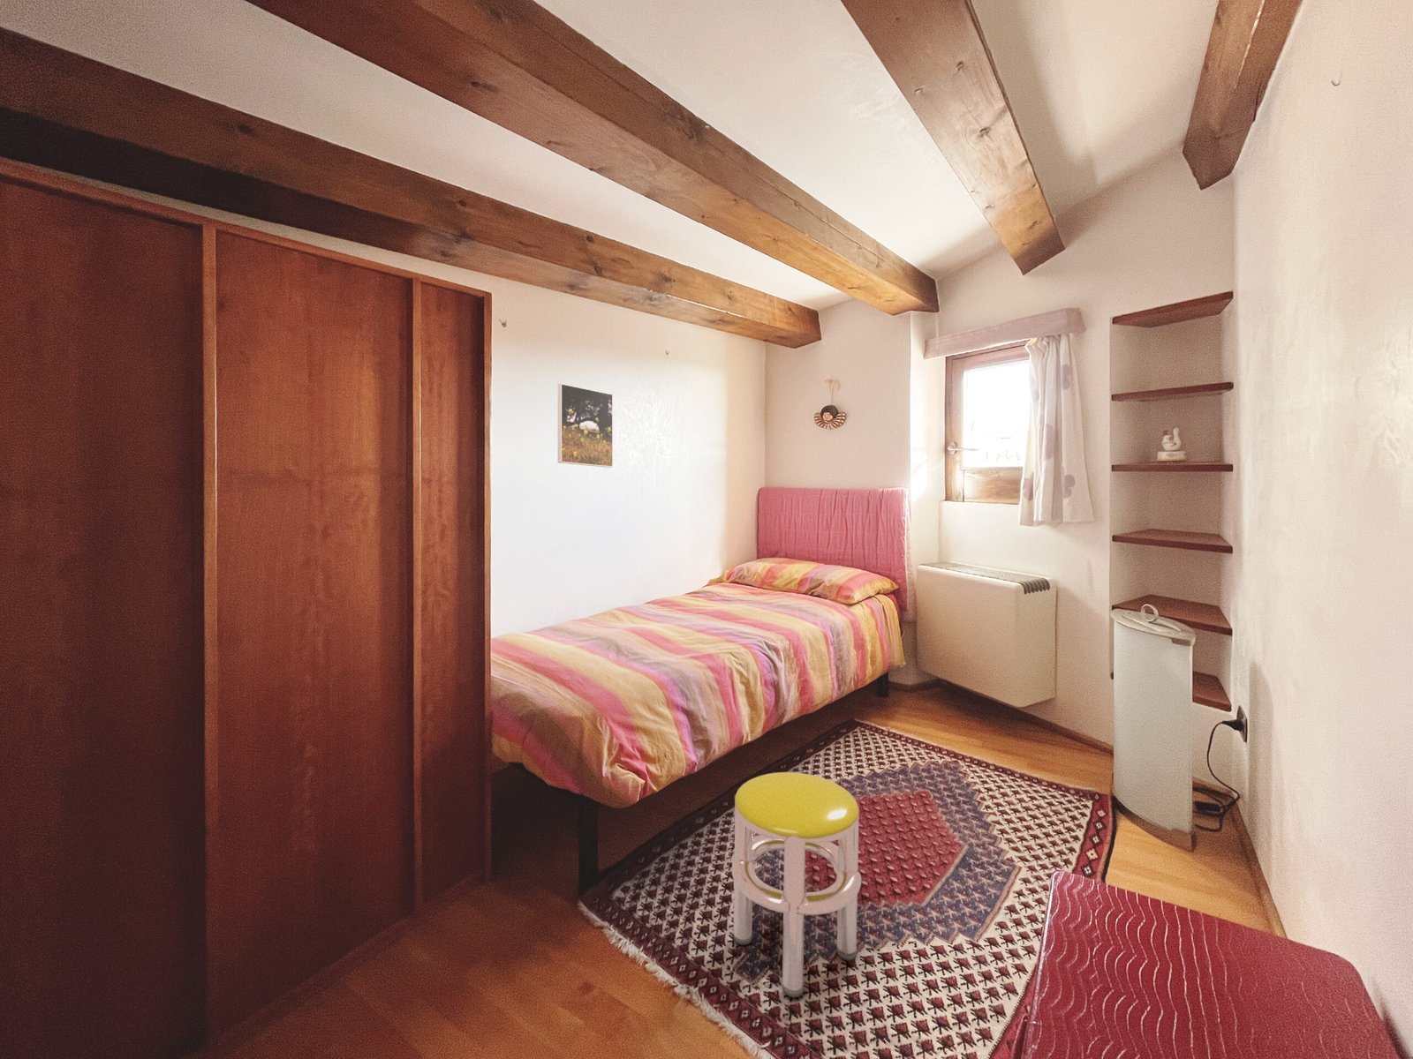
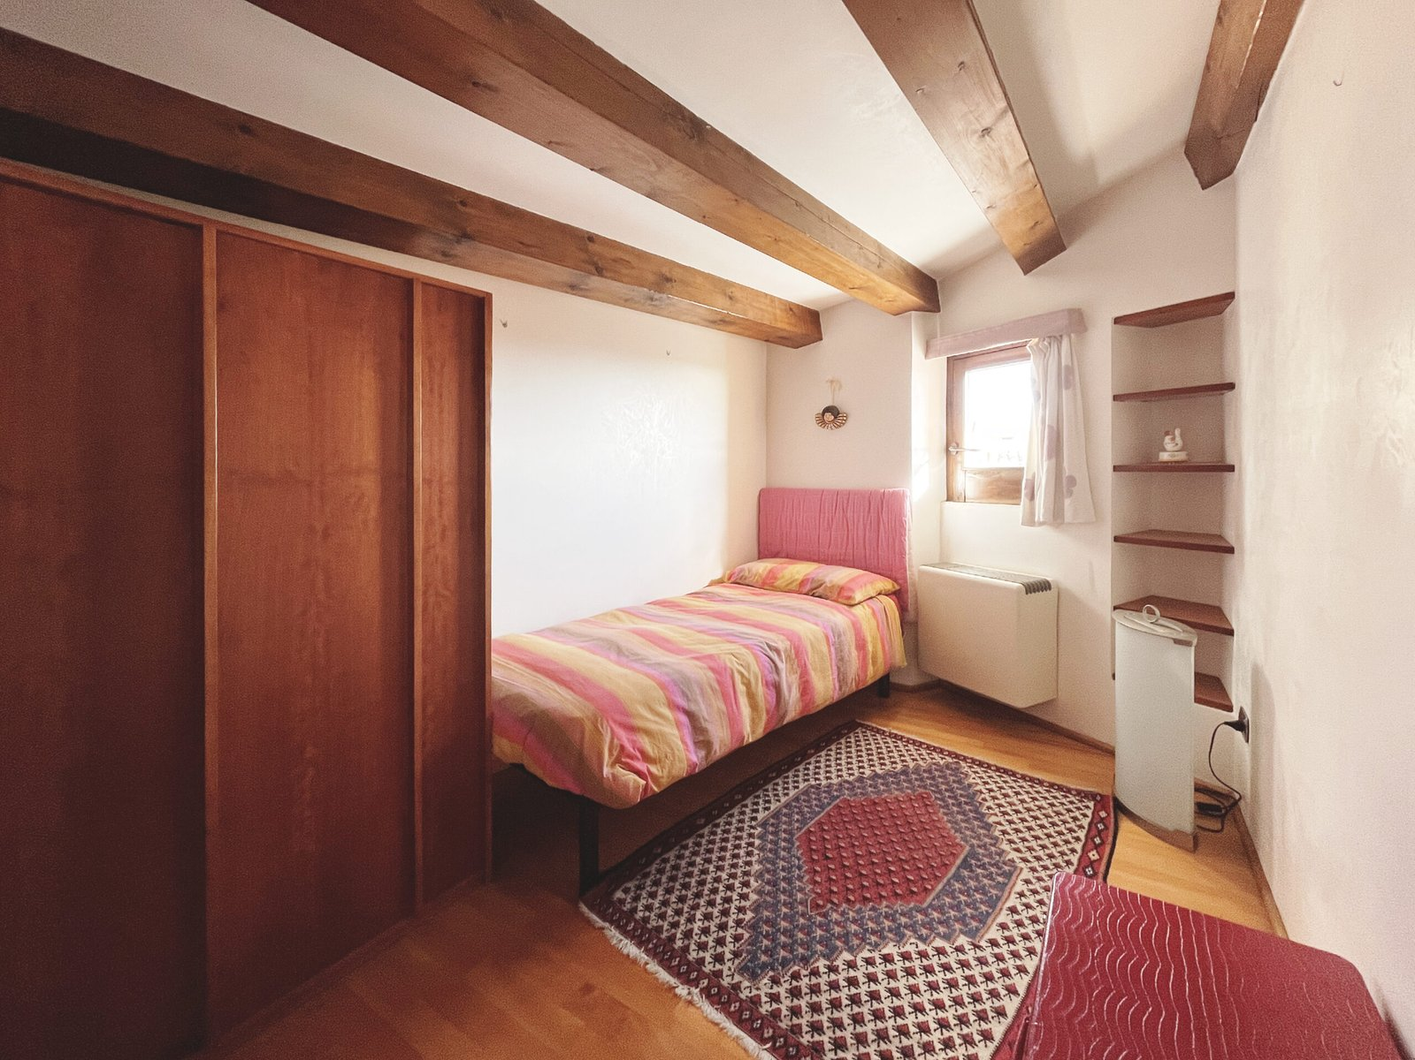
- stool (794, 869)
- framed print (585, 427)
